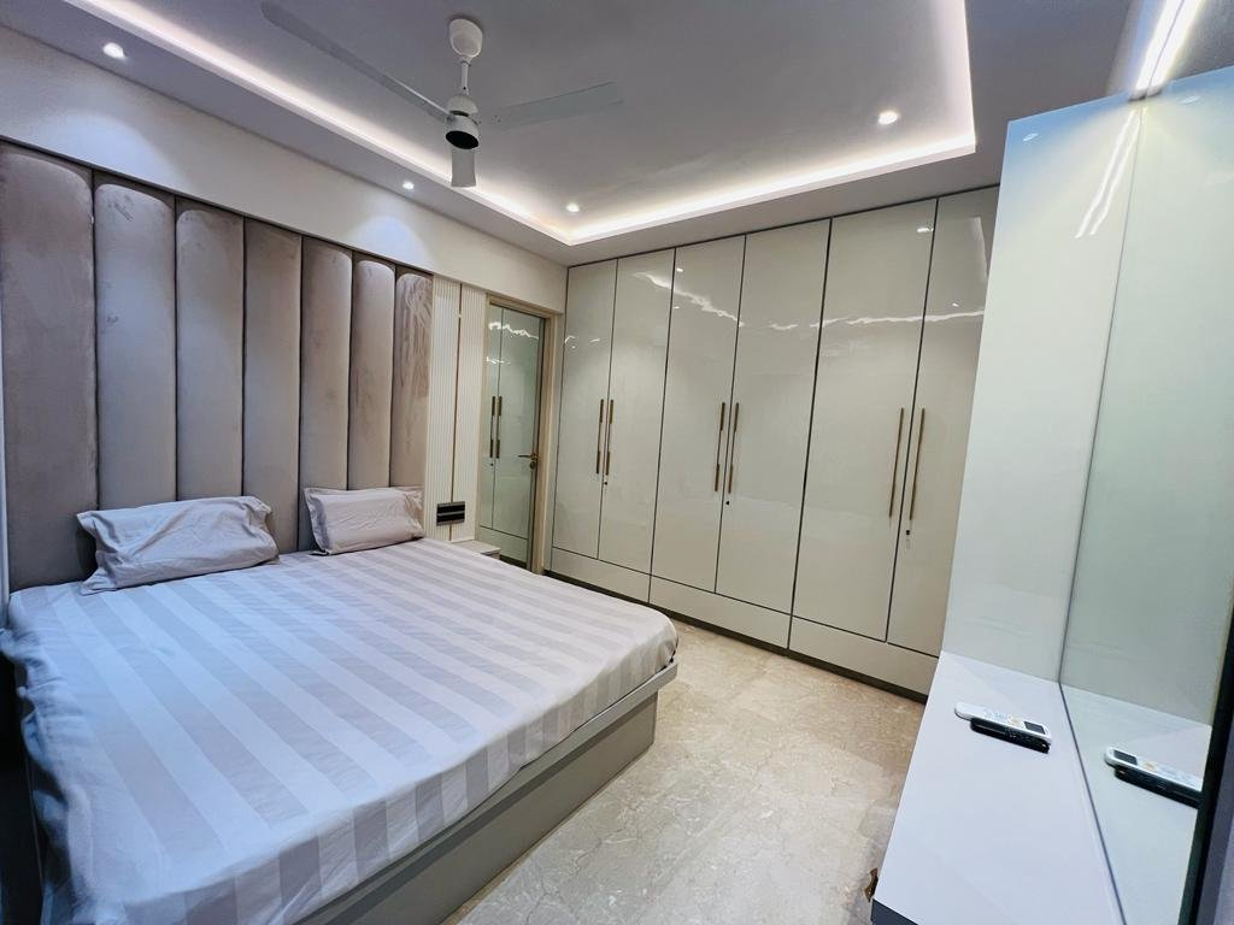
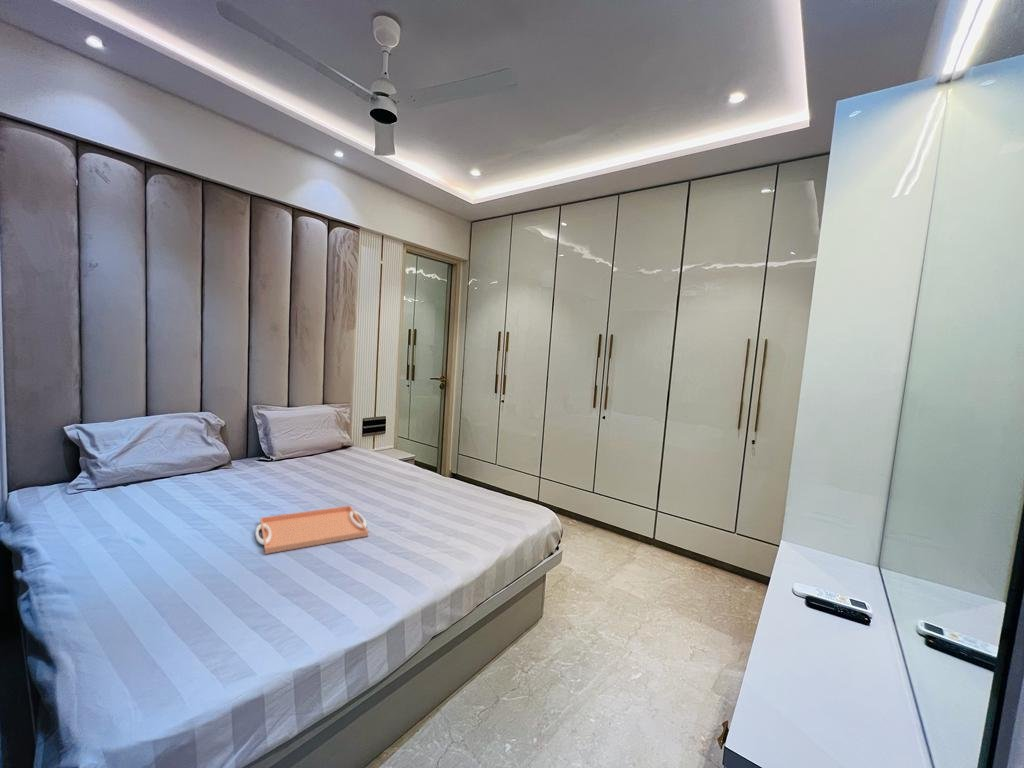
+ serving tray (313, 526)
